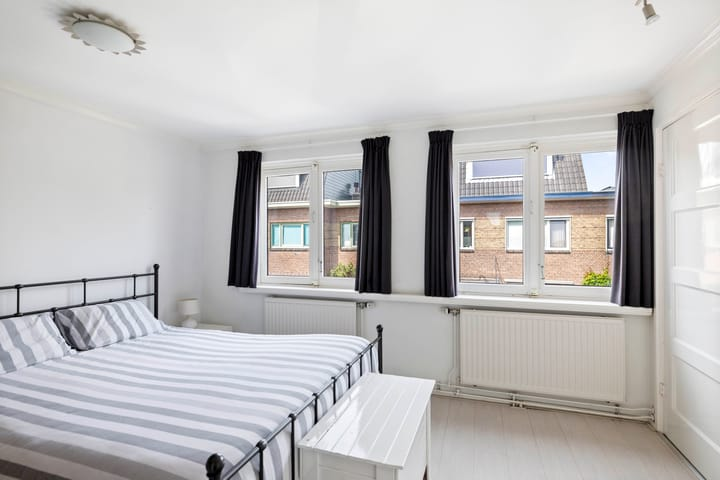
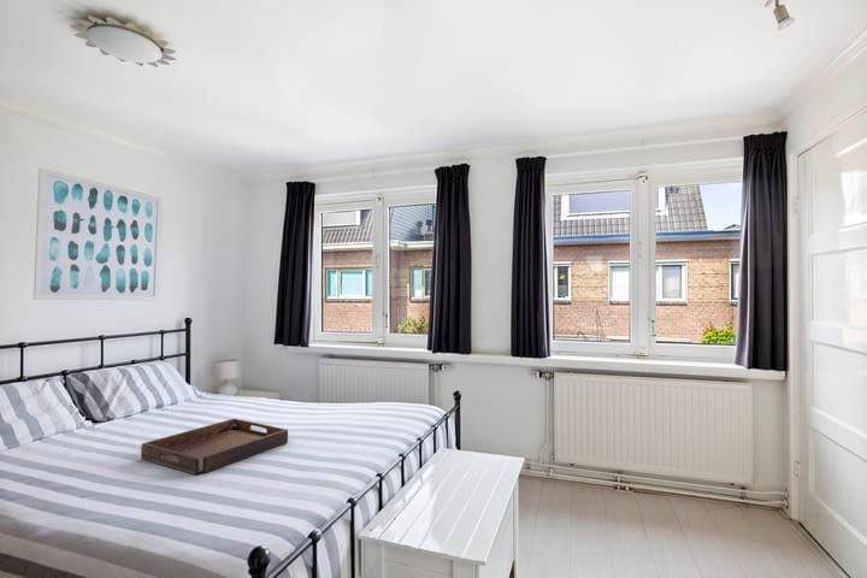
+ wall art (105, 242)
+ serving tray (218, 442)
